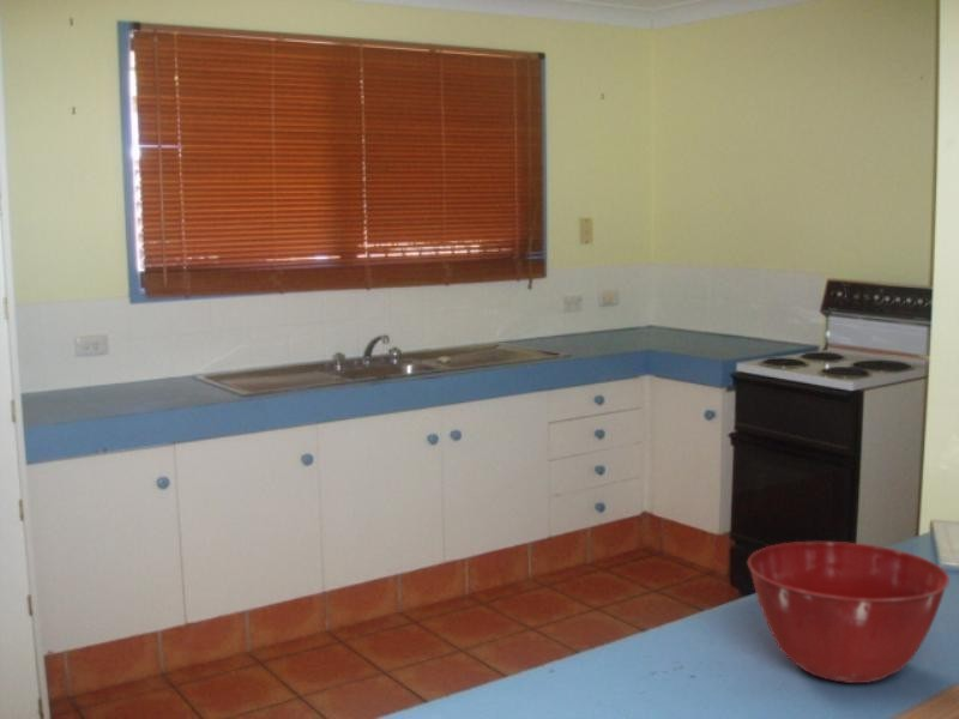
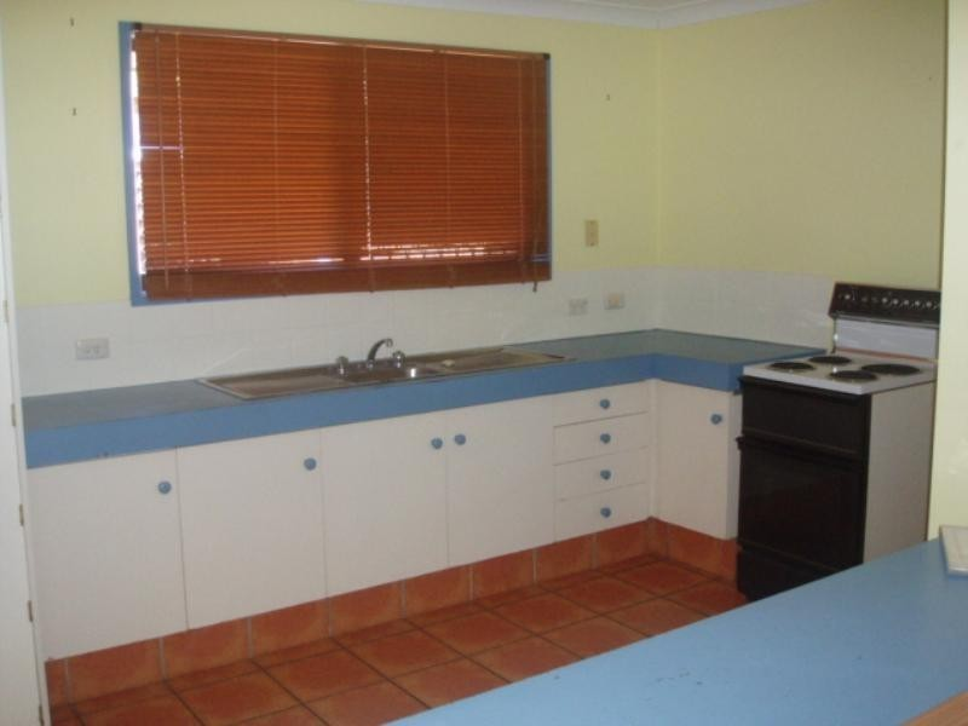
- mixing bowl (843, 616)
